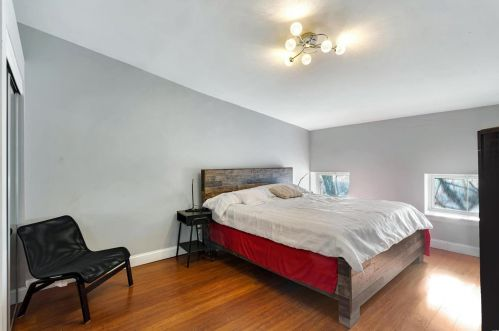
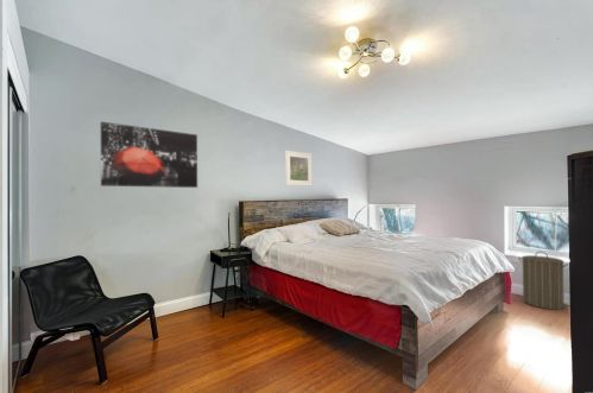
+ wall art (153, 158)
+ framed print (298, 169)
+ laundry hamper (542, 277)
